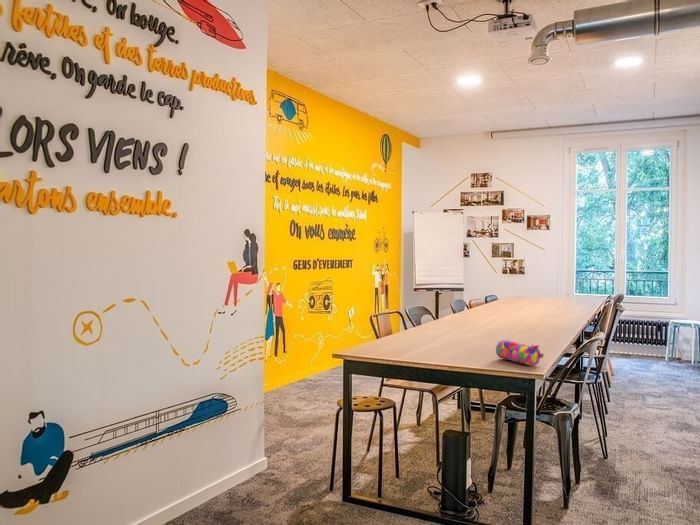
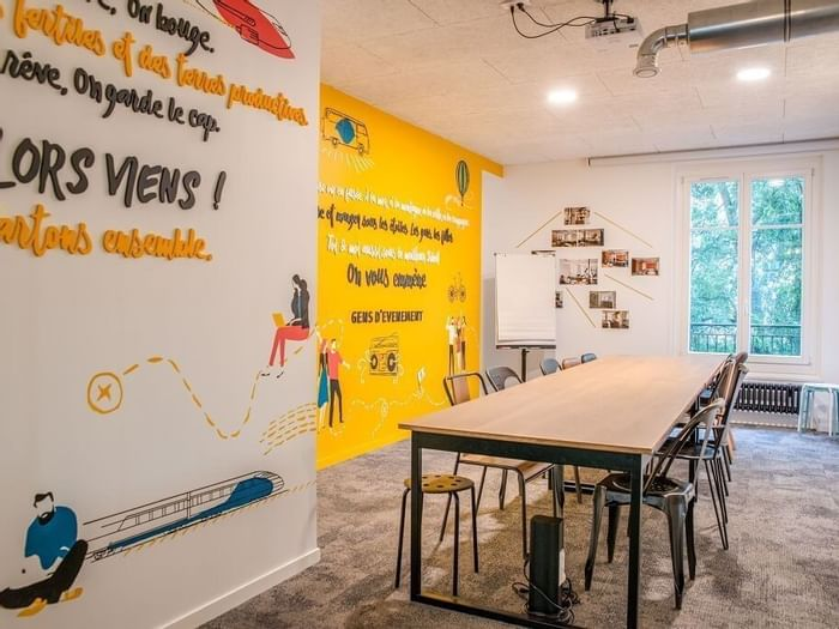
- pencil case (518, 352)
